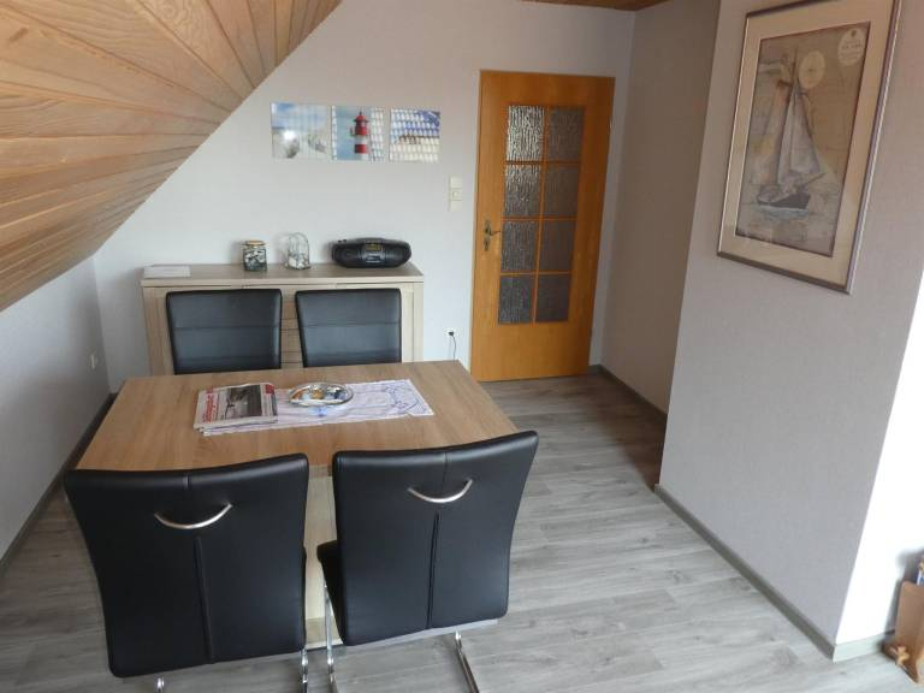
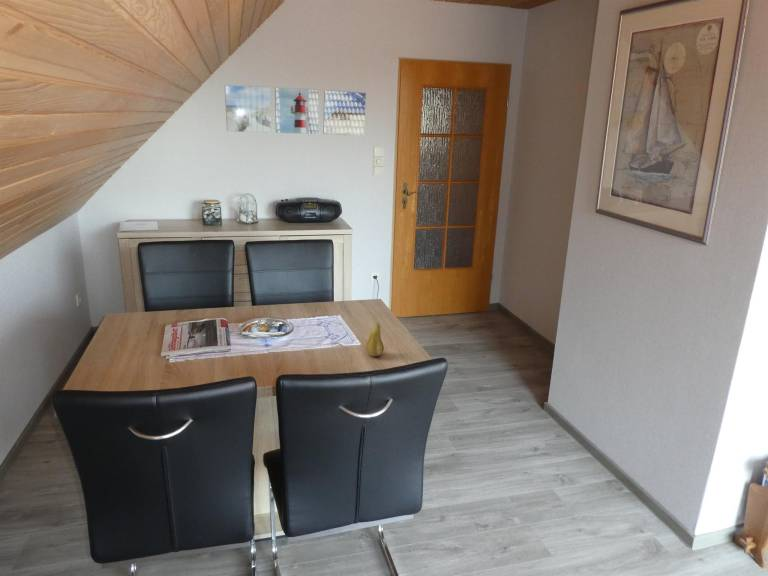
+ fruit (375, 340)
